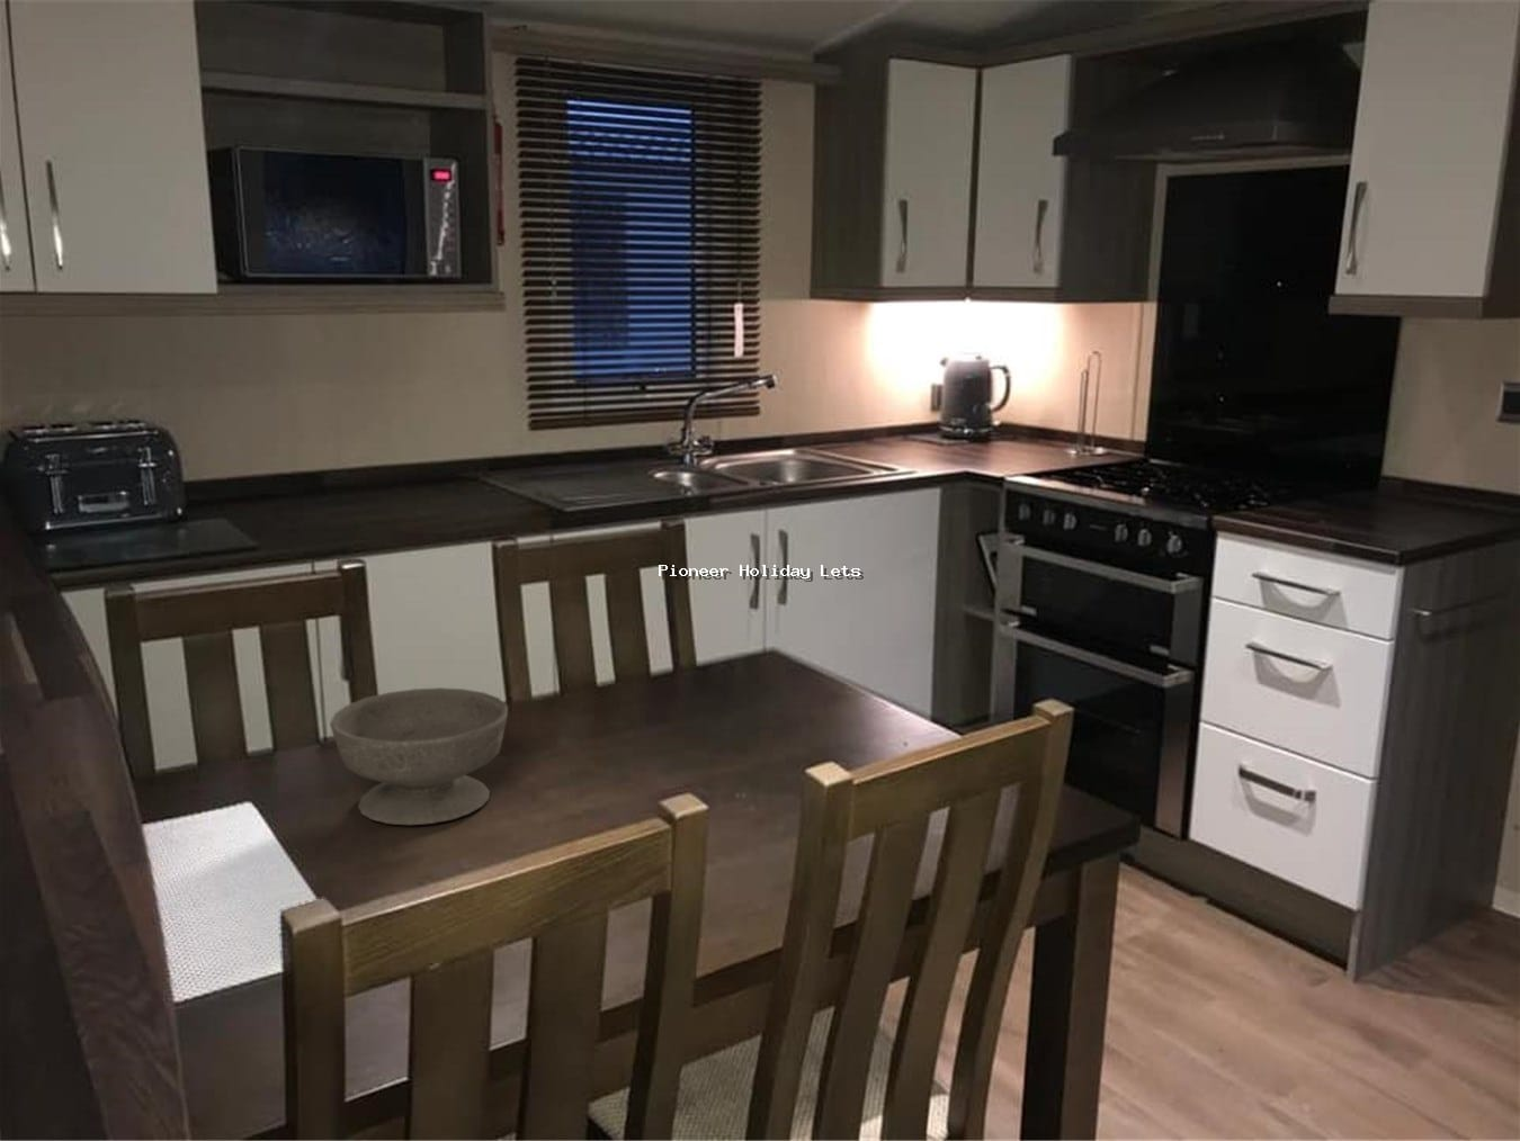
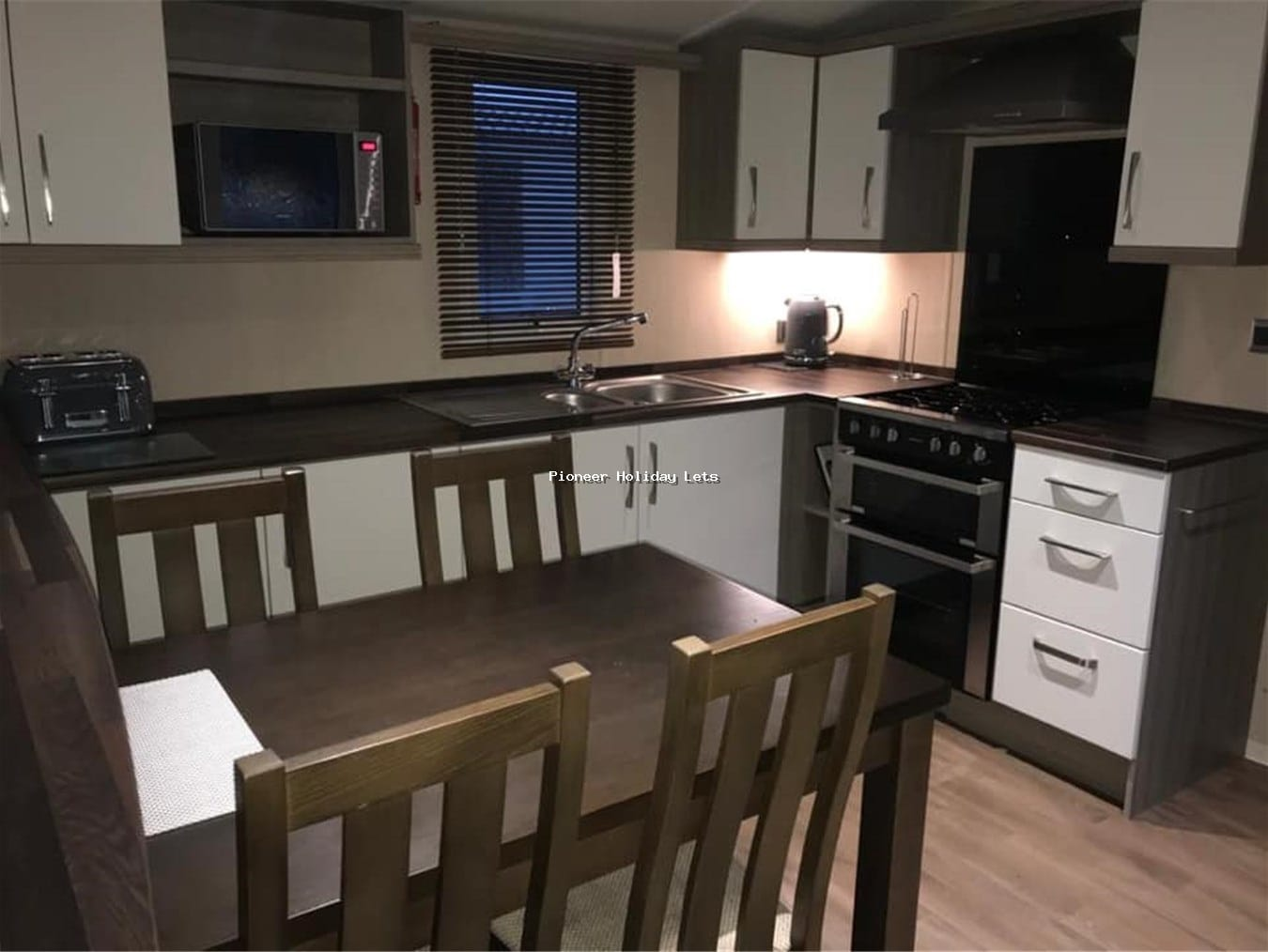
- bowl (422, 756)
